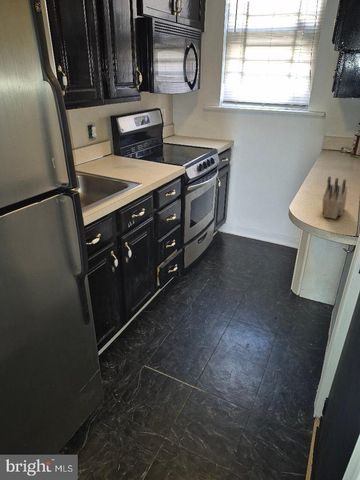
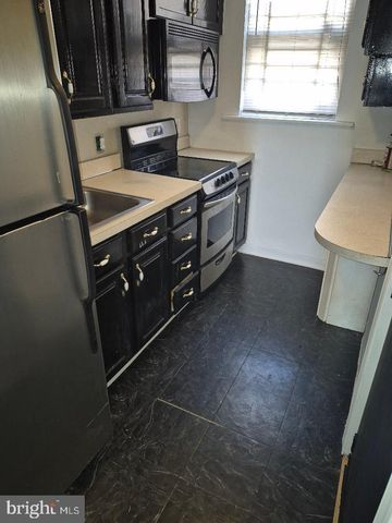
- knife block (336, 194)
